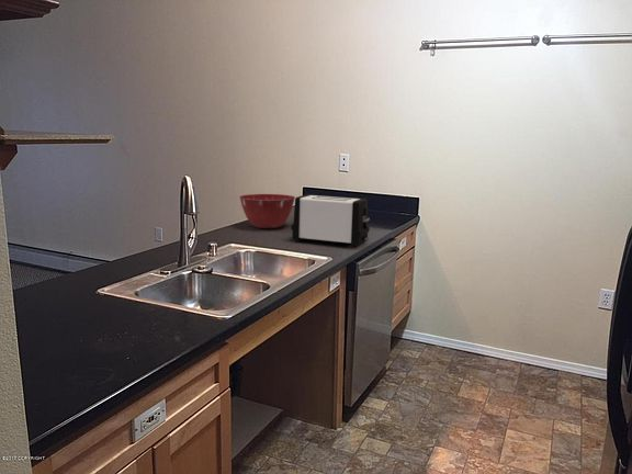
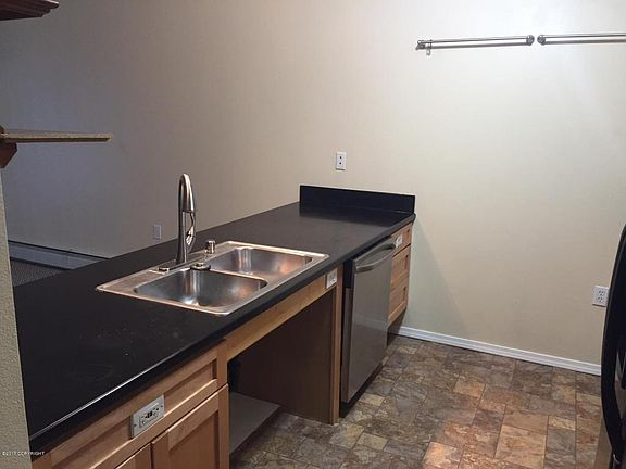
- mixing bowl (267, 211)
- toaster (331, 219)
